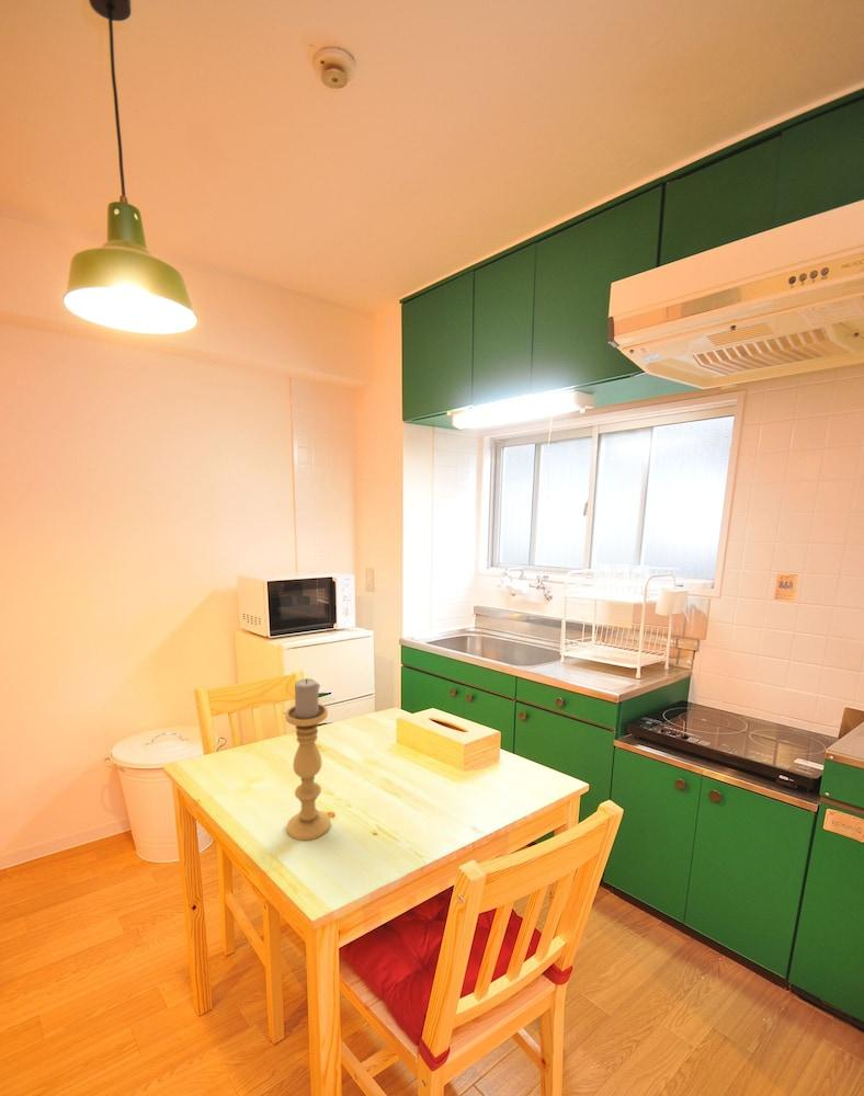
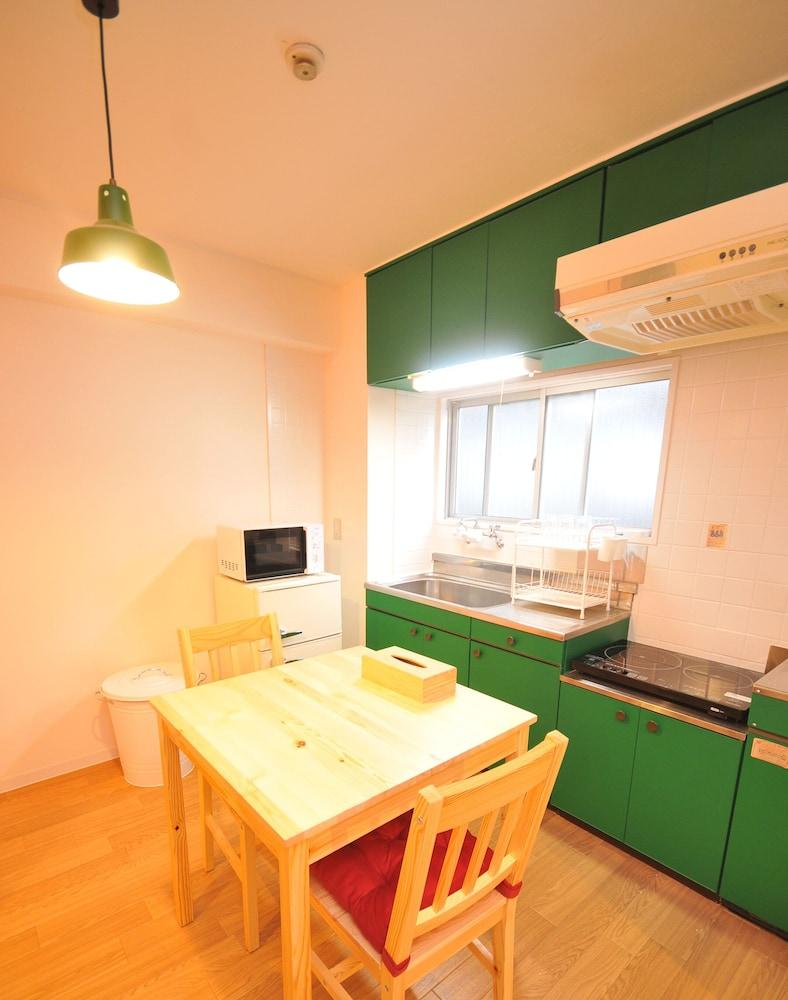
- candle holder (307, 753)
